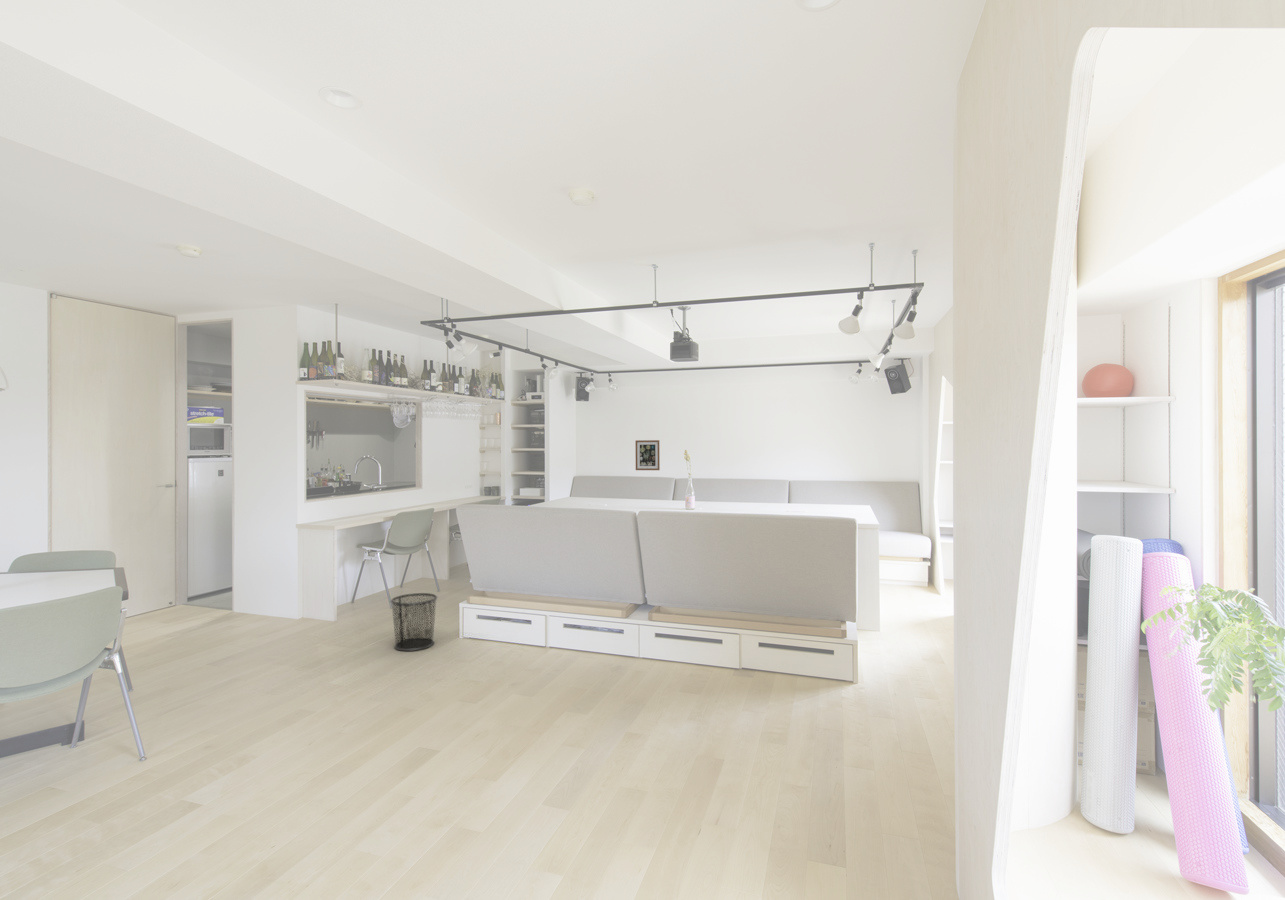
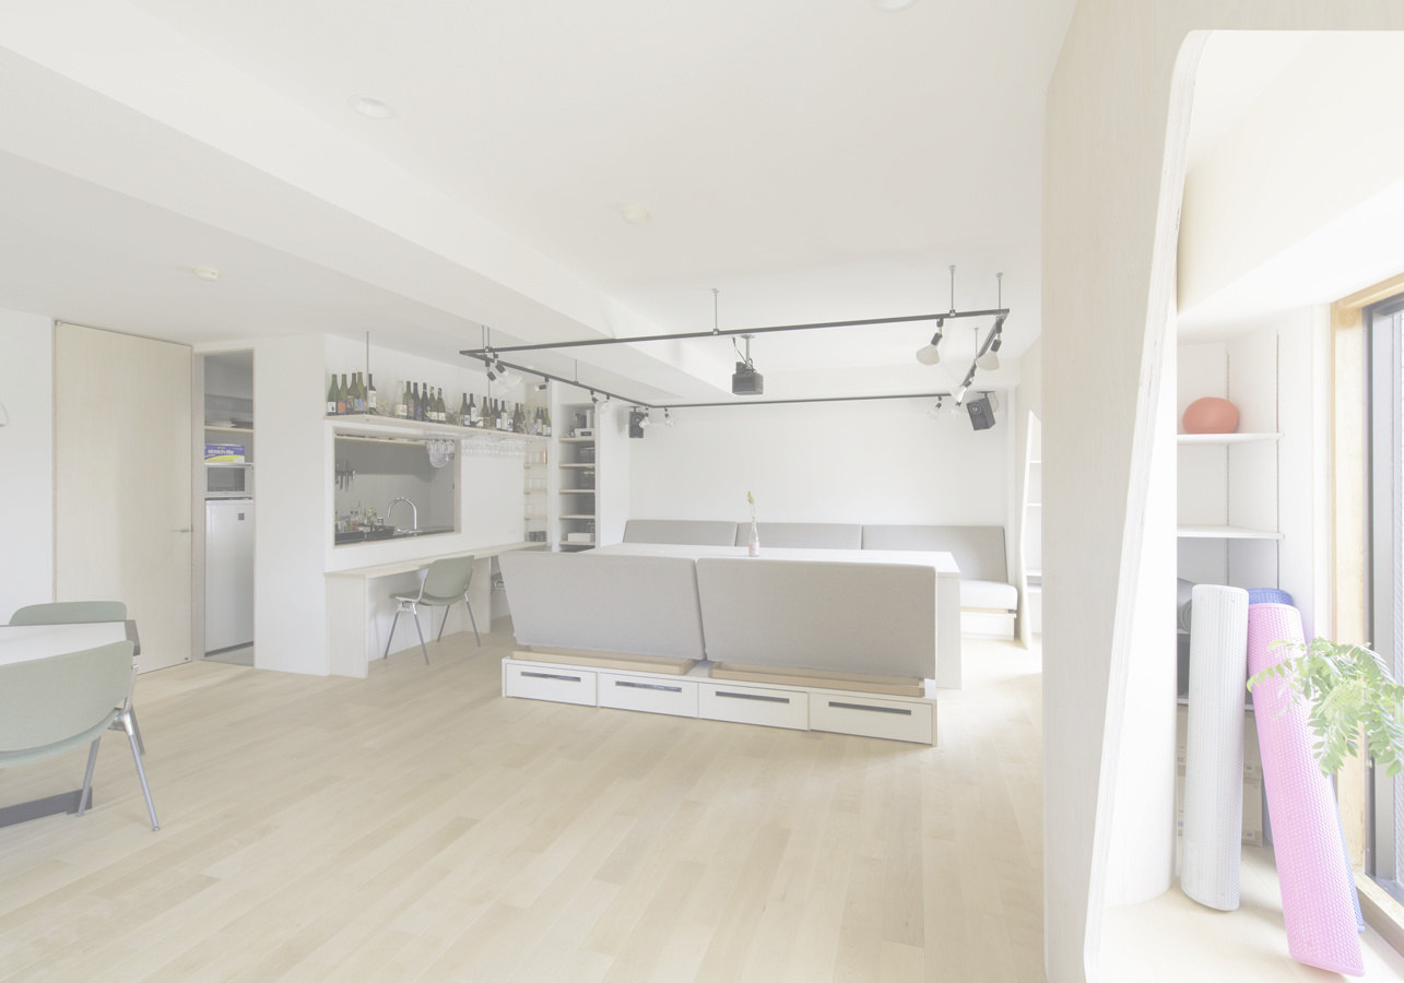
- waste bin (414, 621)
- wall art (647, 455)
